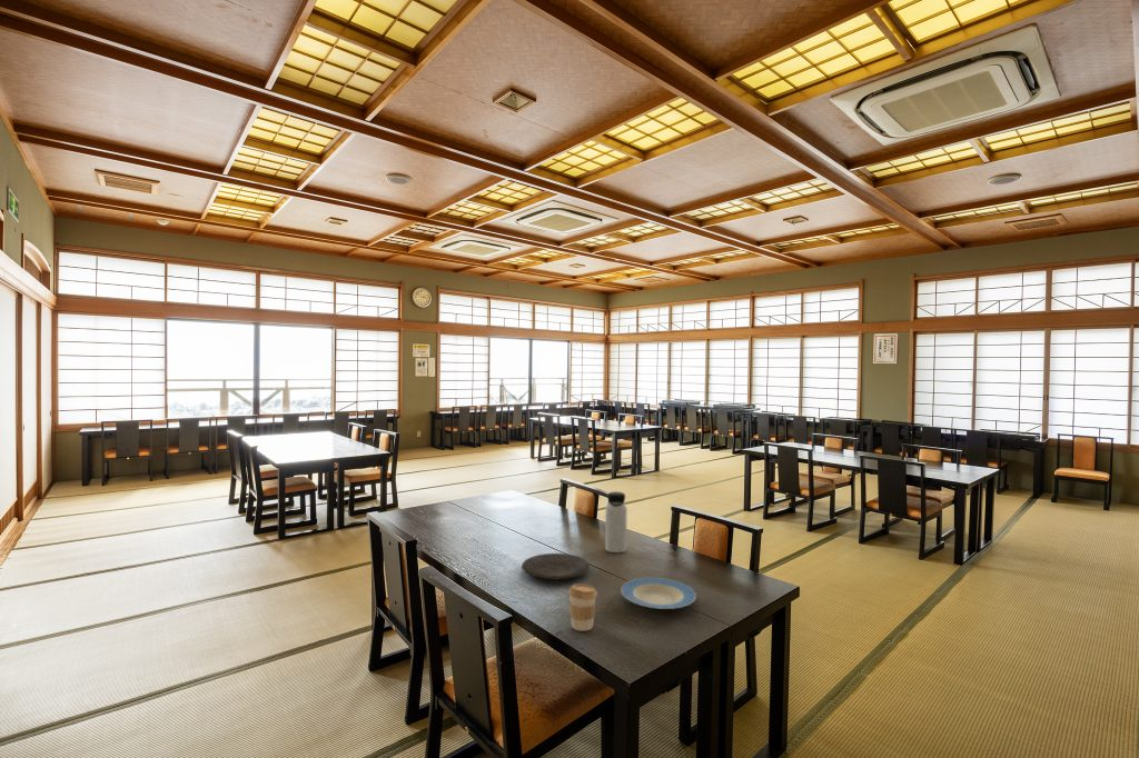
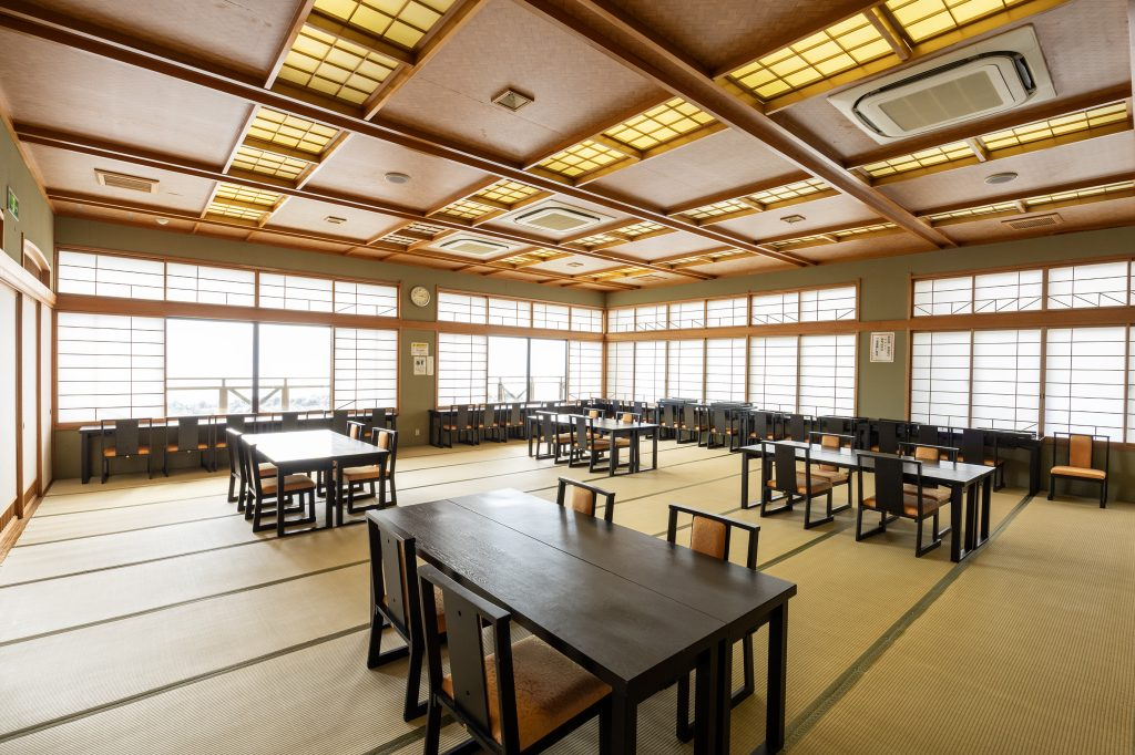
- plate (657, 596)
- plate (555, 568)
- water bottle (615, 521)
- coffee cup (582, 606)
